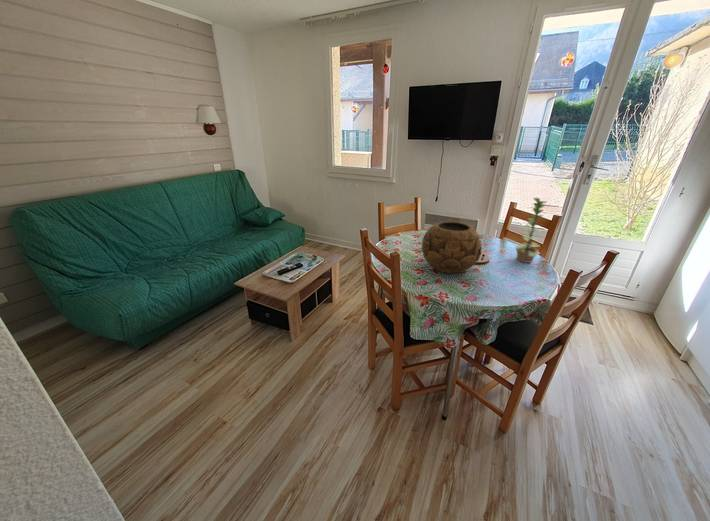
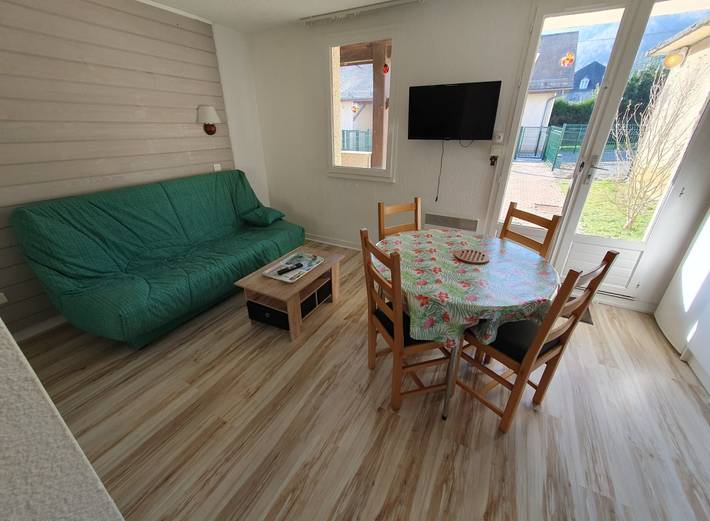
- decorative bowl (450, 247)
- plant (532, 231)
